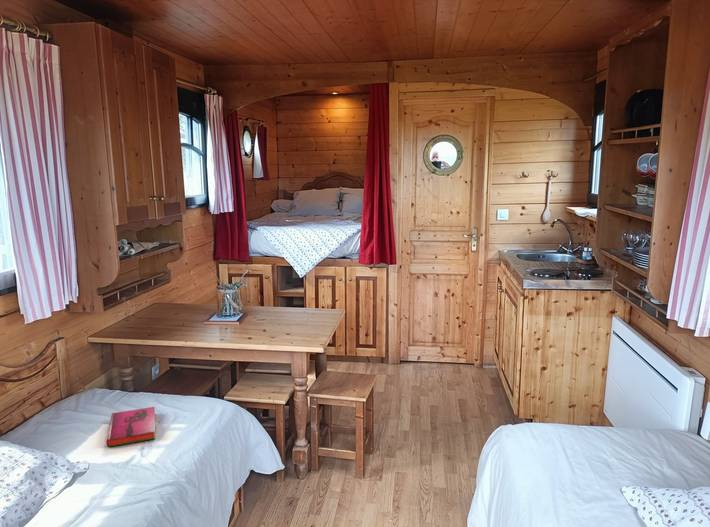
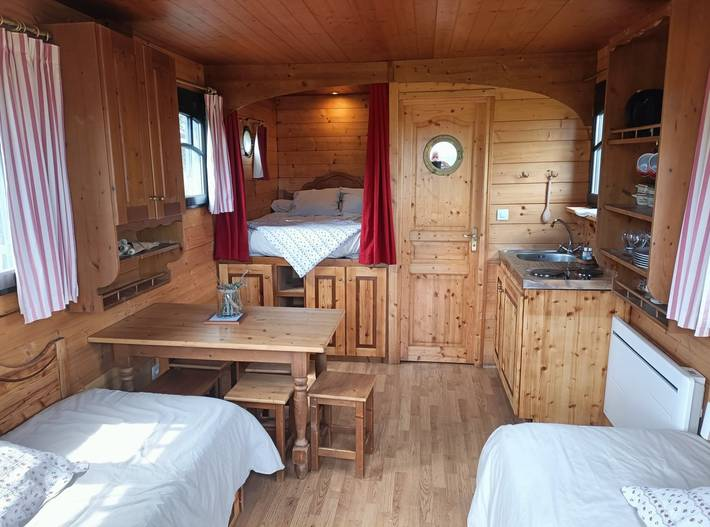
- hardback book (132, 425)
